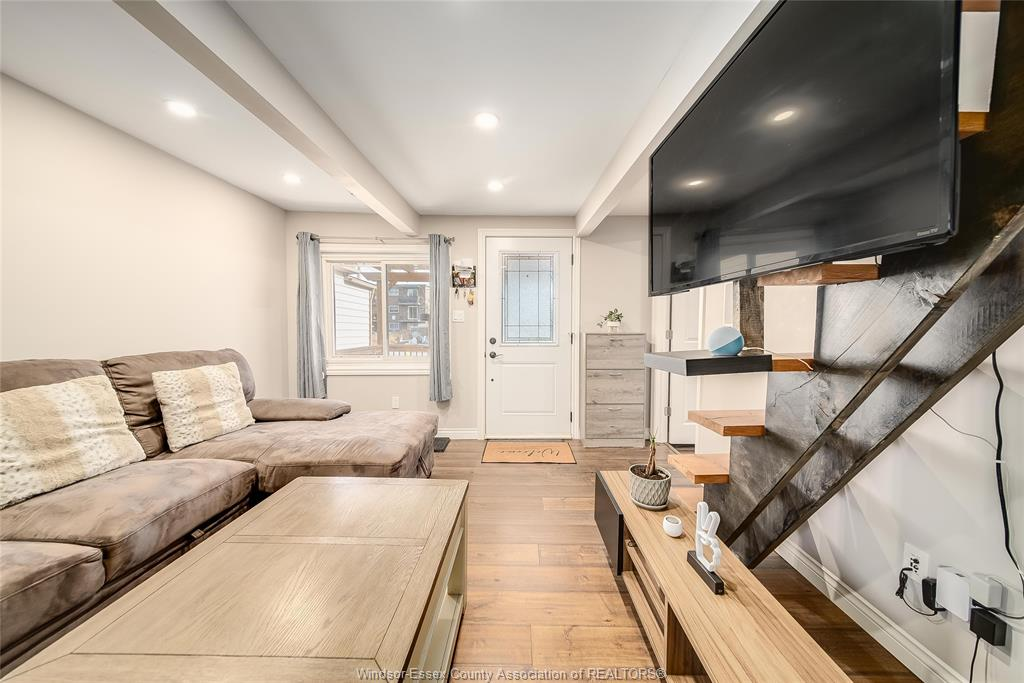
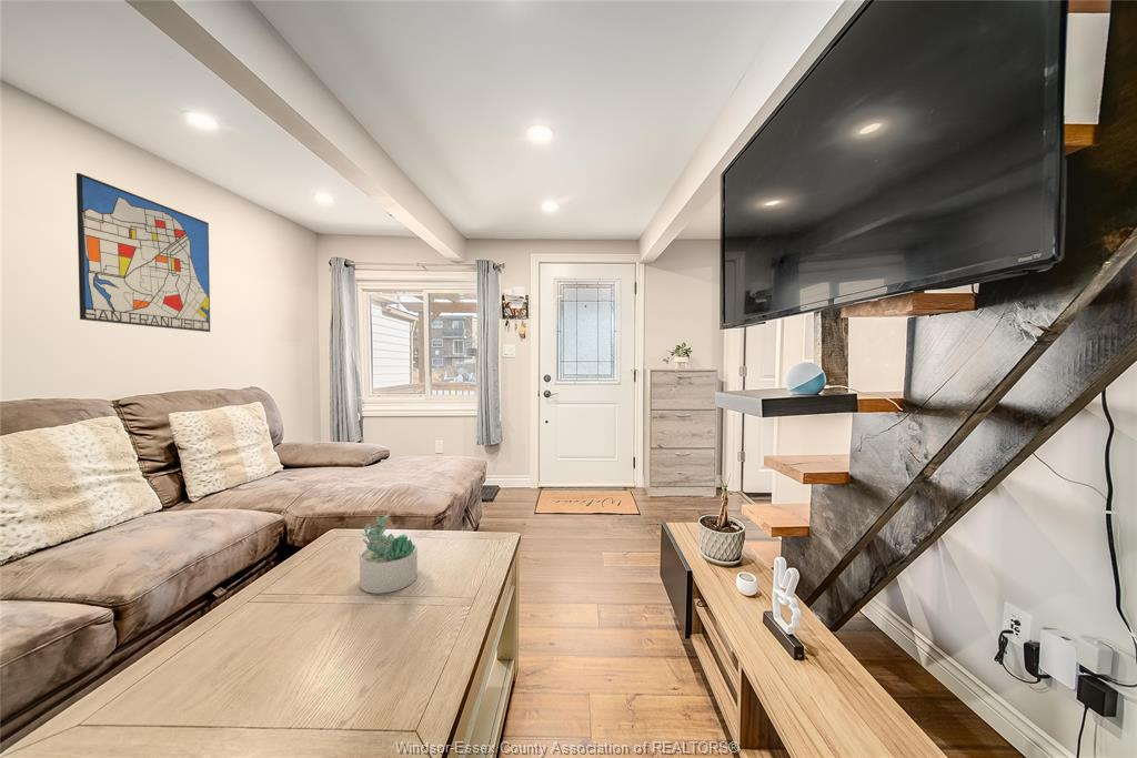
+ wall art (153, 264)
+ succulent plant (390, 545)
